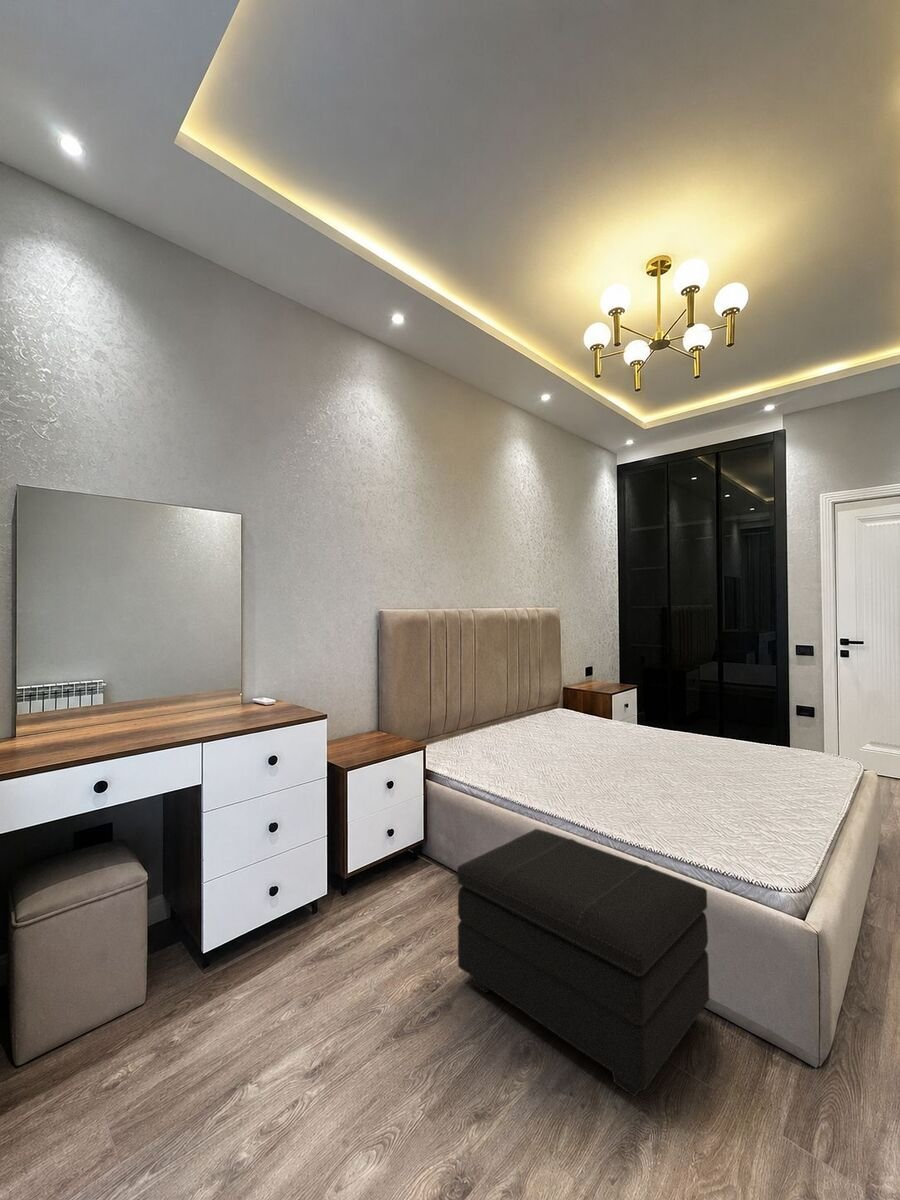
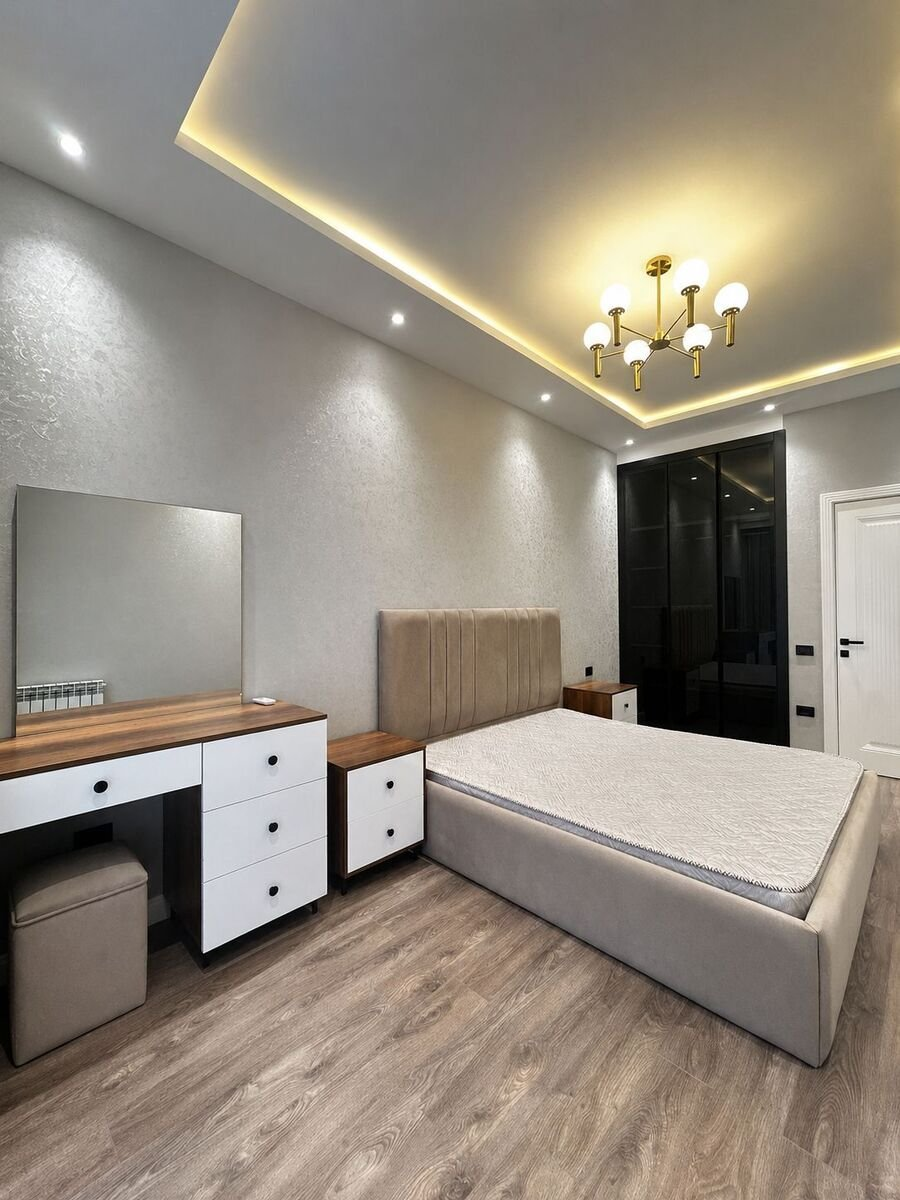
- footstool (576, 934)
